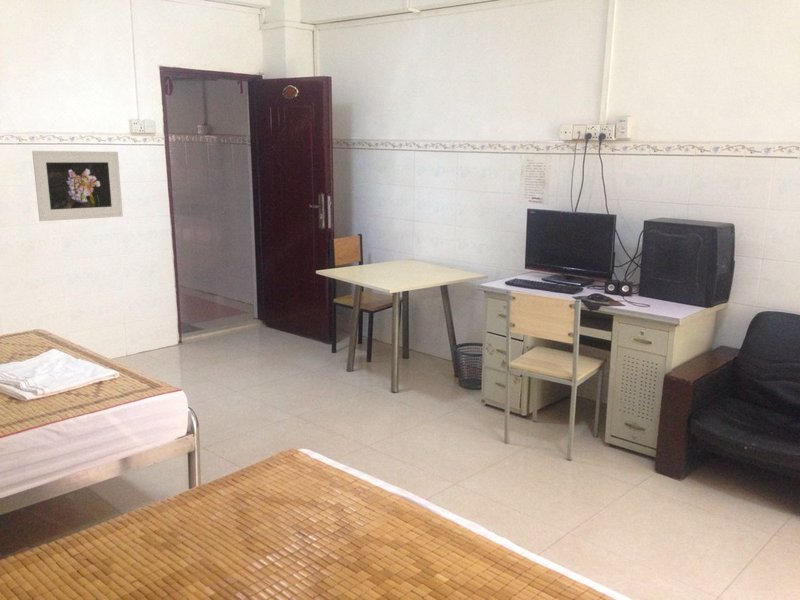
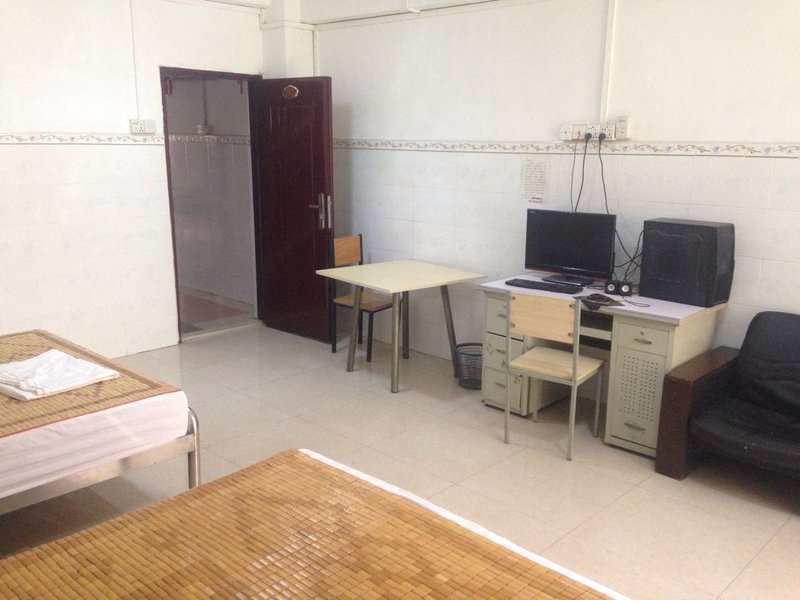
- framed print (79, 185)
